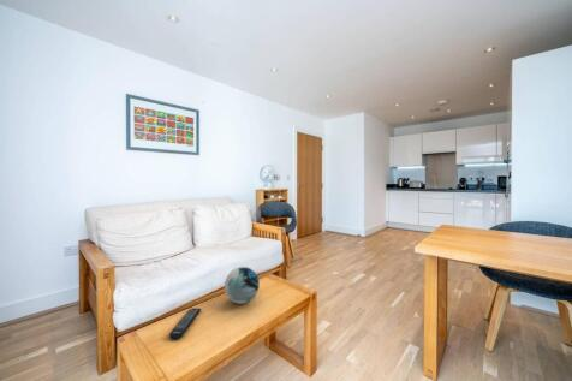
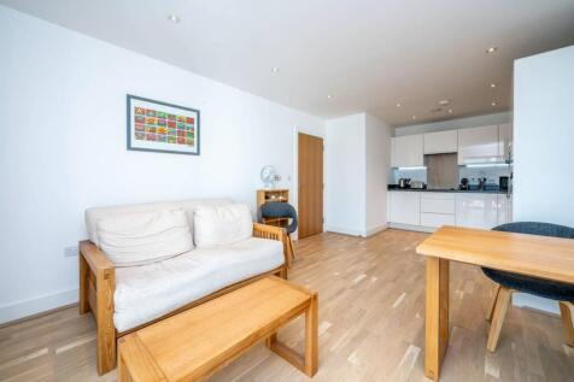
- remote control (186, 321)
- decorative orb (242, 284)
